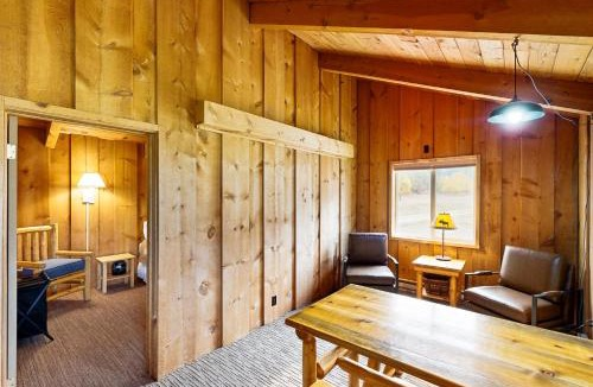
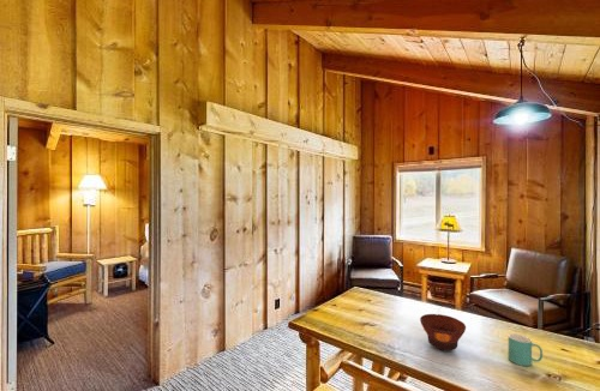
+ bowl (442, 333)
+ mug (524, 350)
